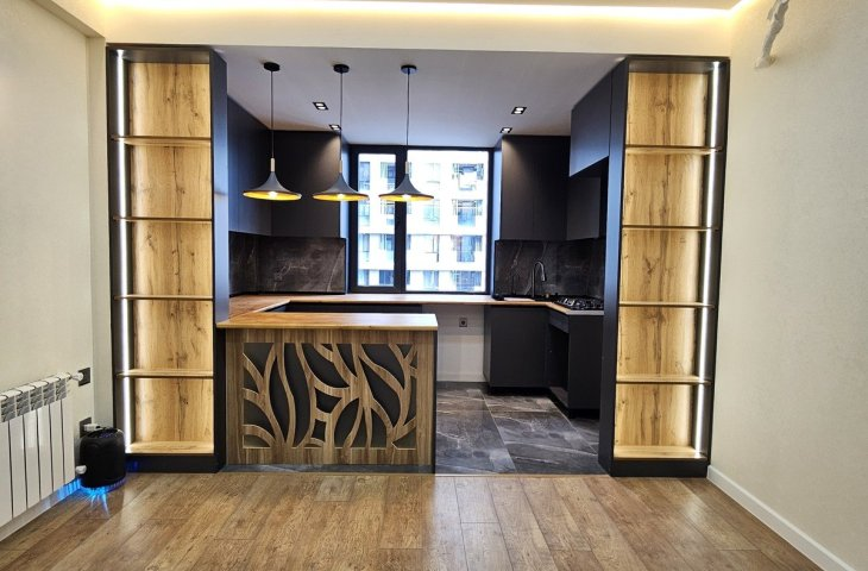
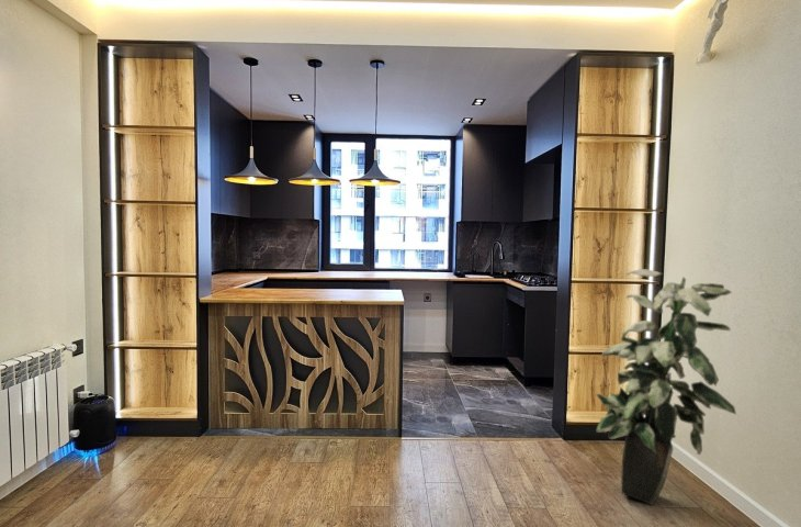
+ indoor plant (655, 383)
